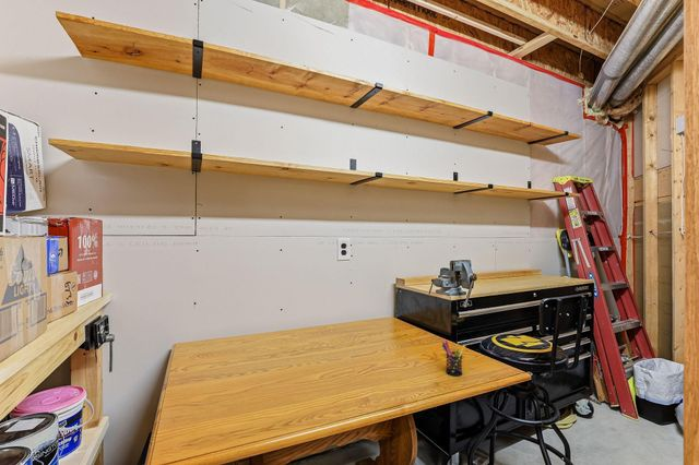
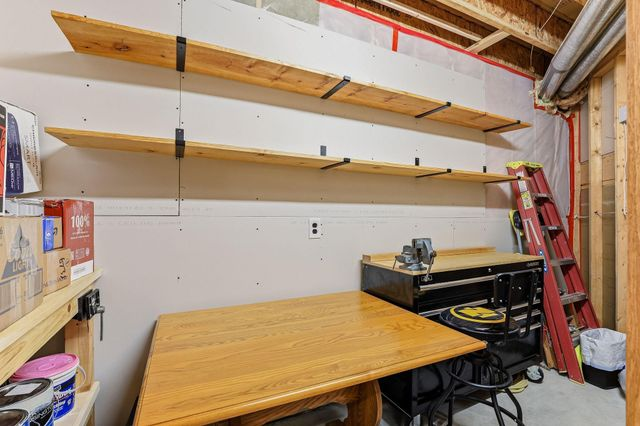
- pen holder (453, 357)
